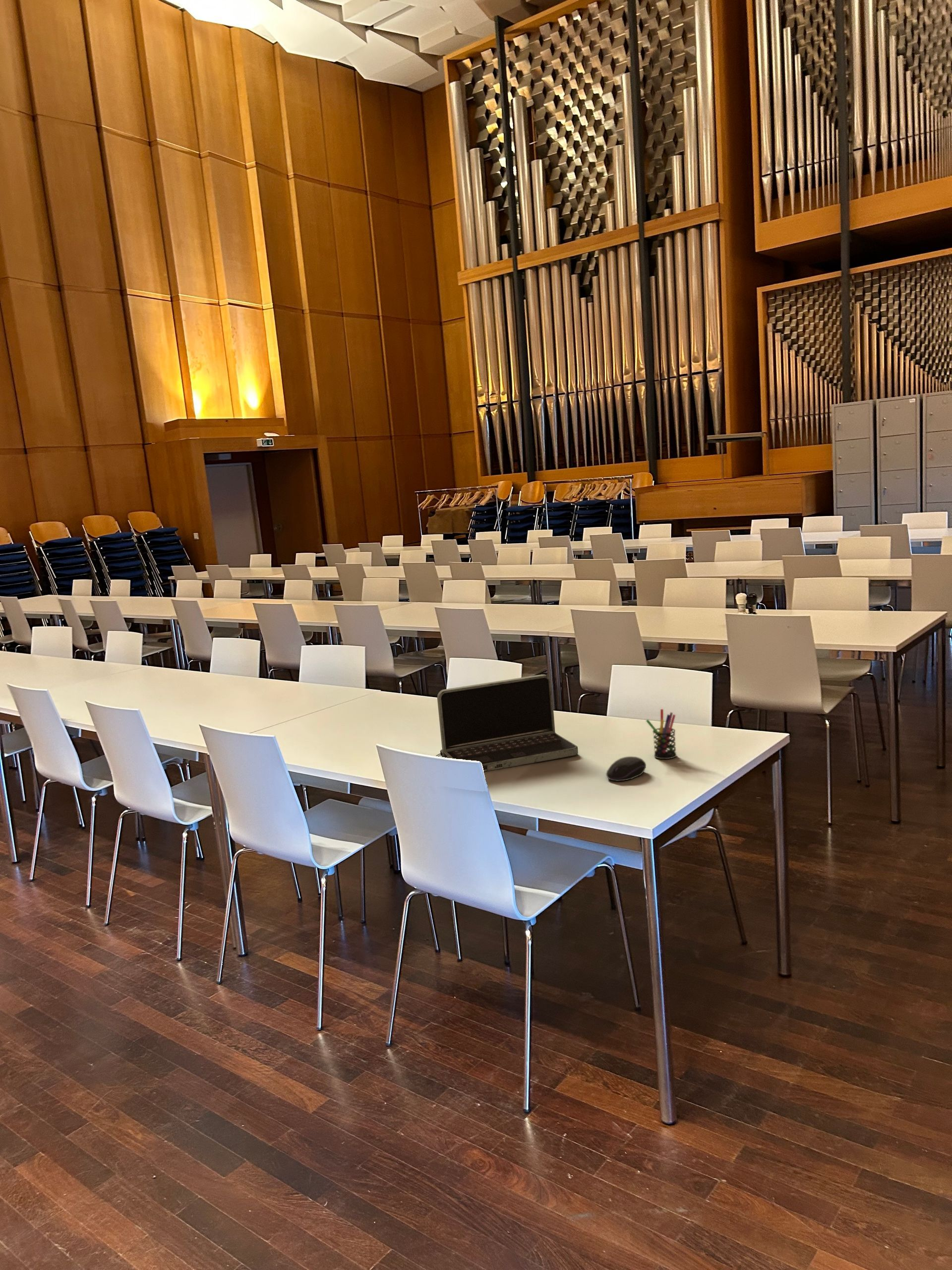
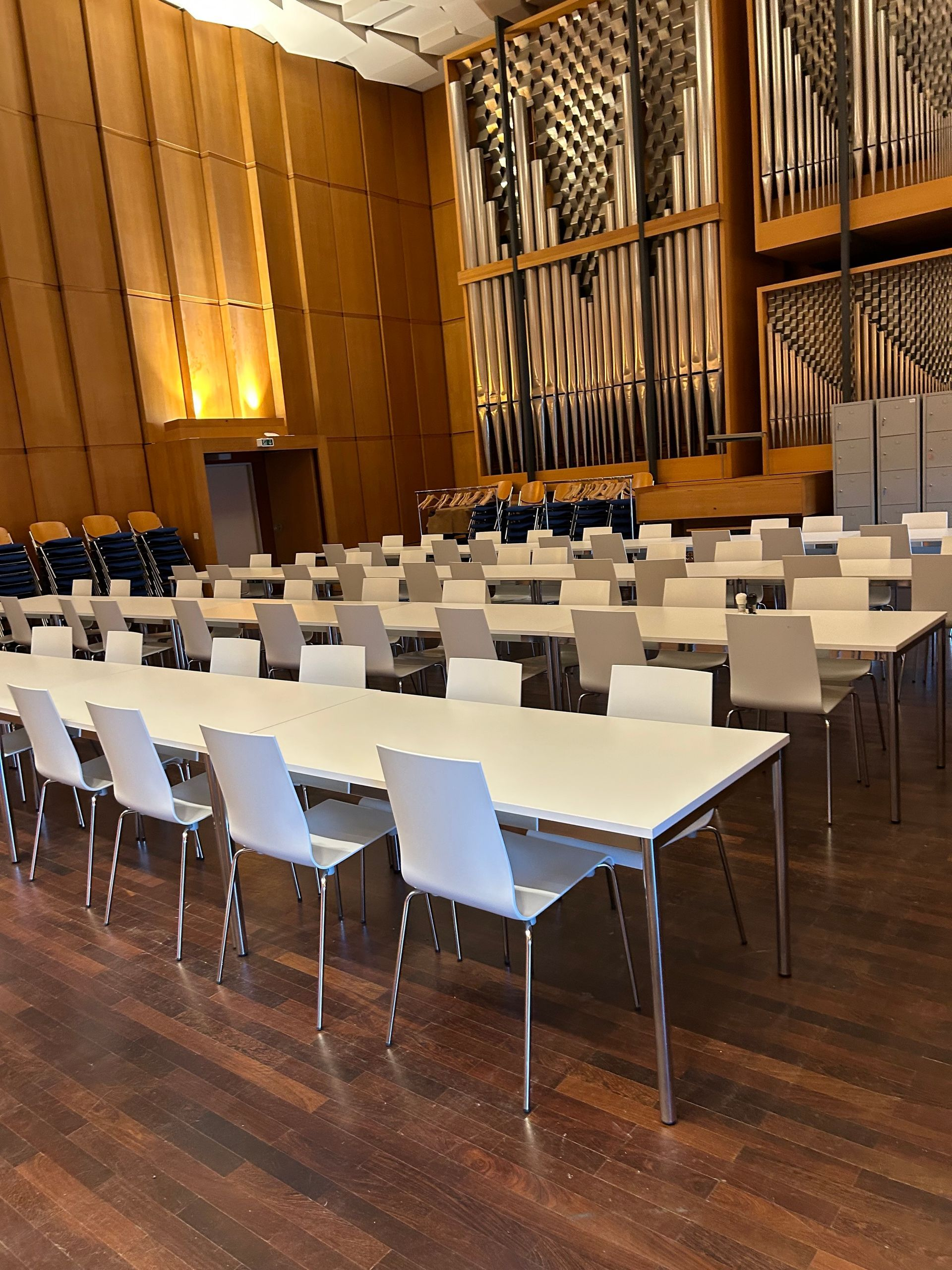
- computer mouse (626, 767)
- pen holder (661, 734)
- laptop (501, 721)
